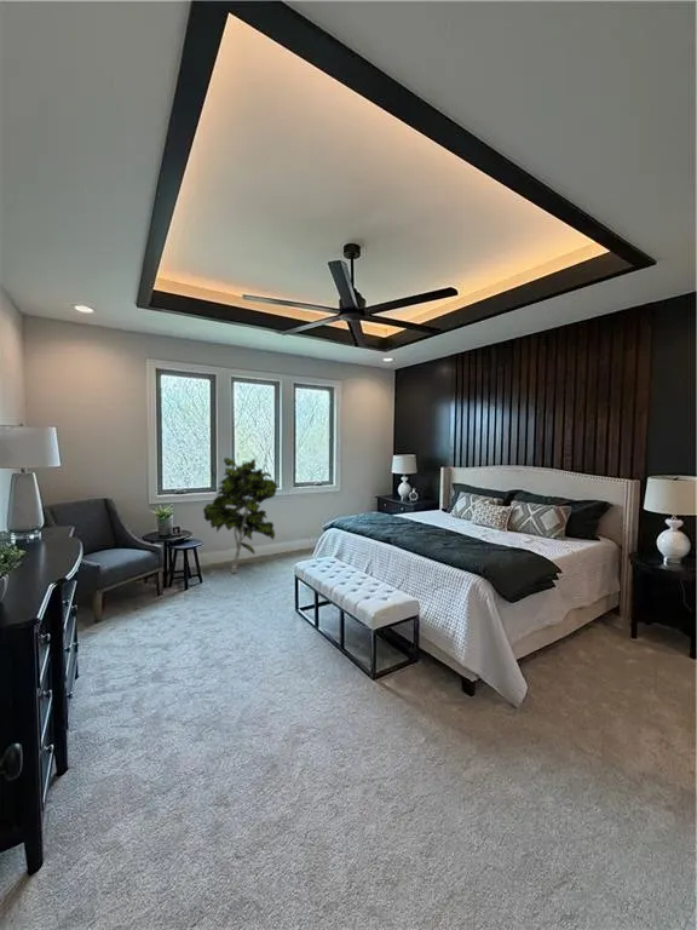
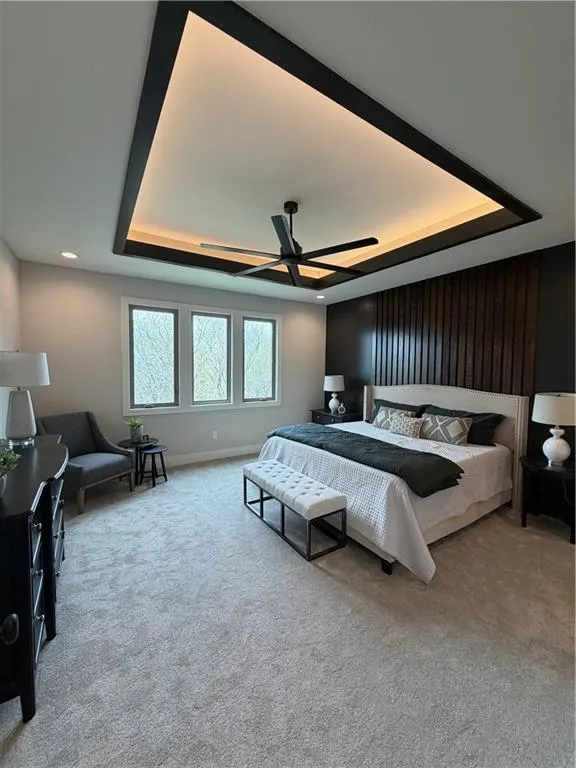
- indoor plant (238, 513)
